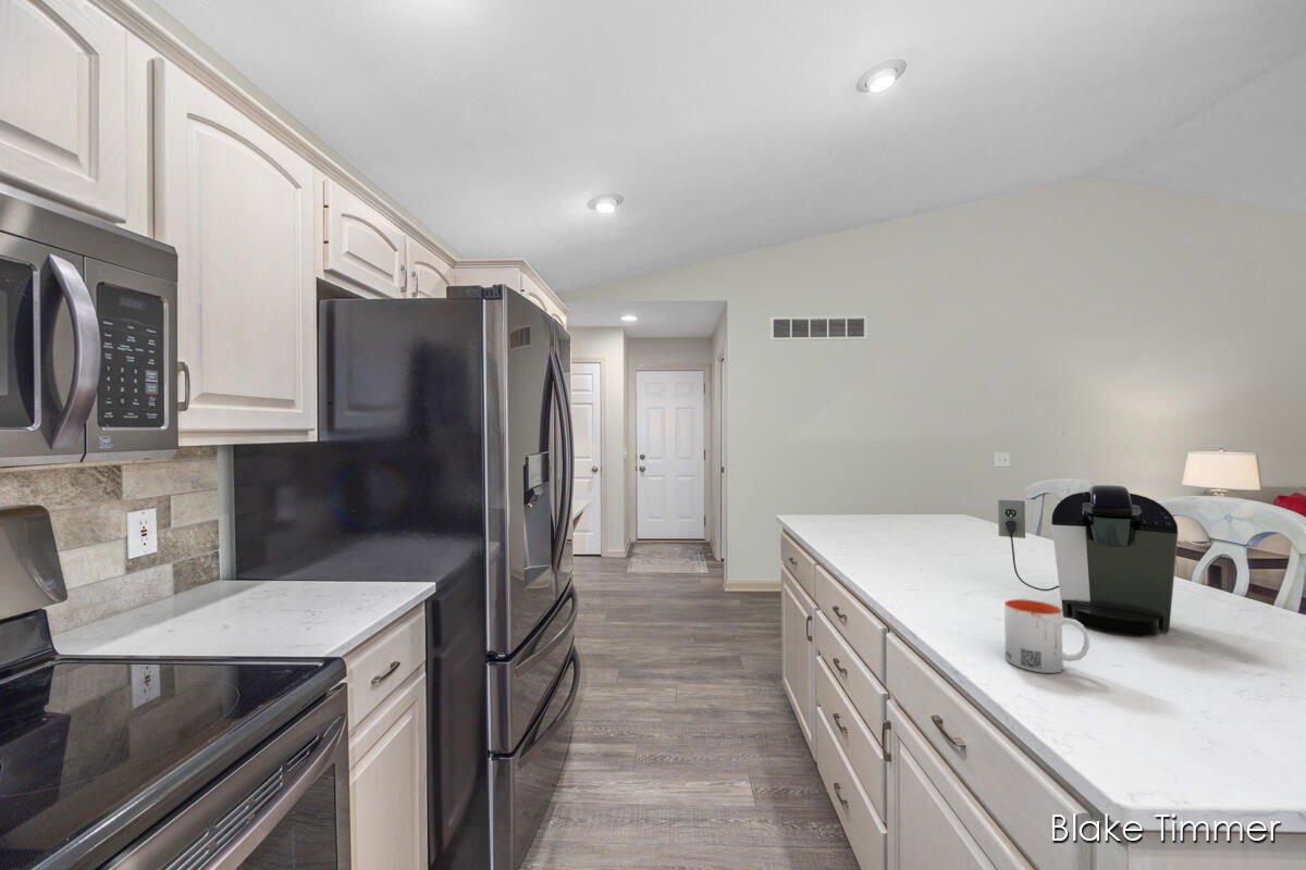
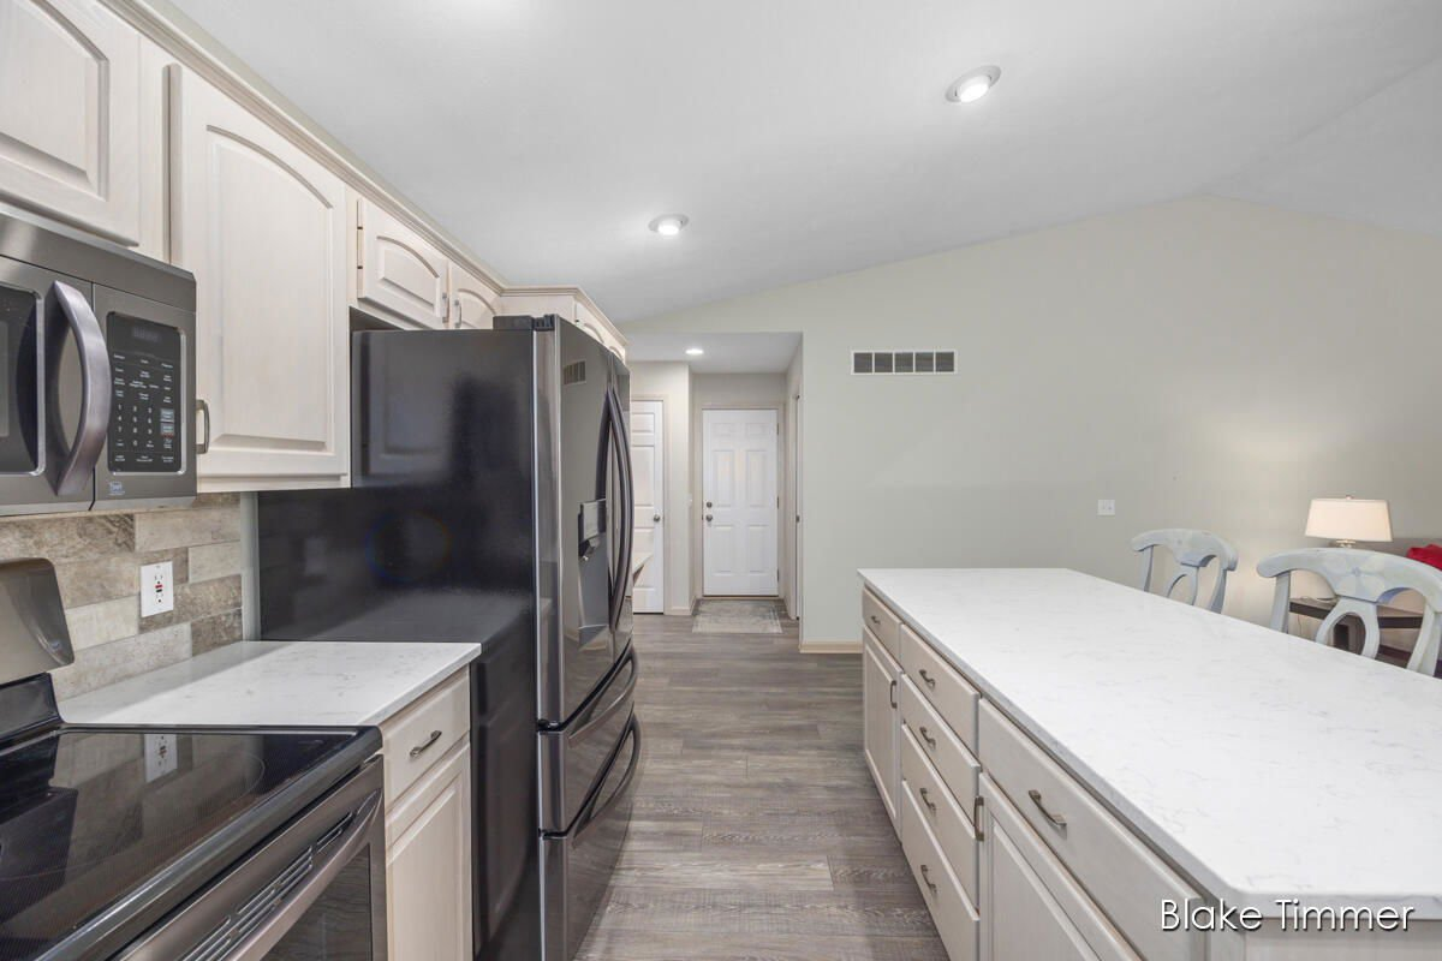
- coffee maker (1077, 549)
- mug (1045, 636)
